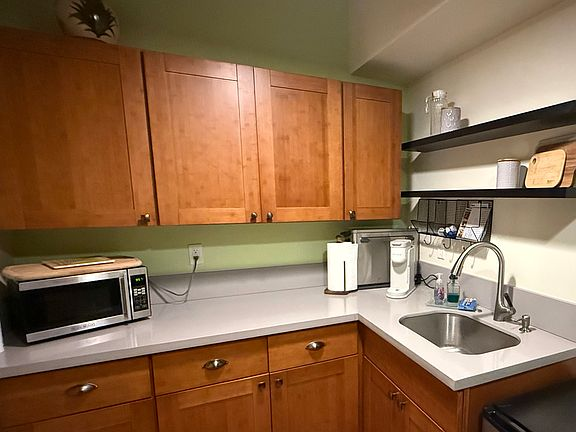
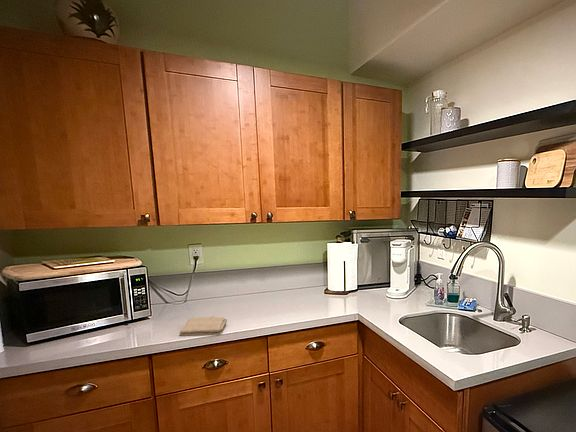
+ washcloth (204, 325)
